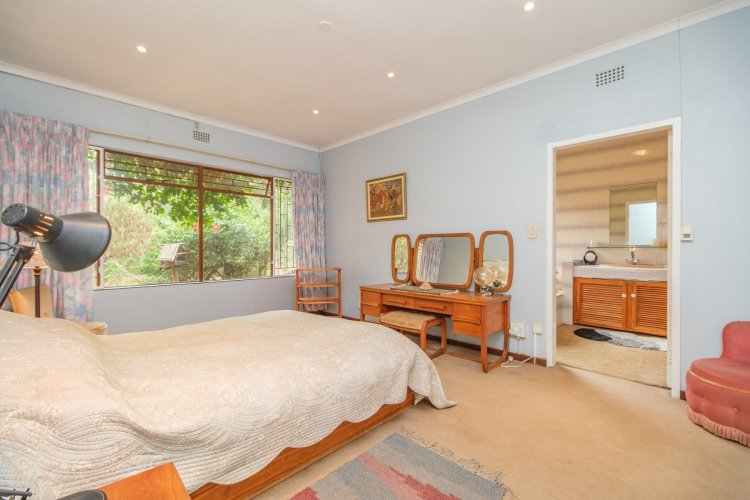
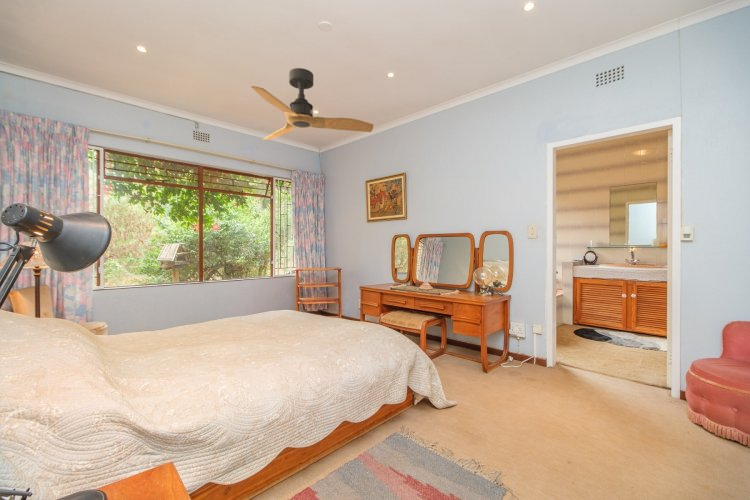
+ ceiling fan (310, 104)
